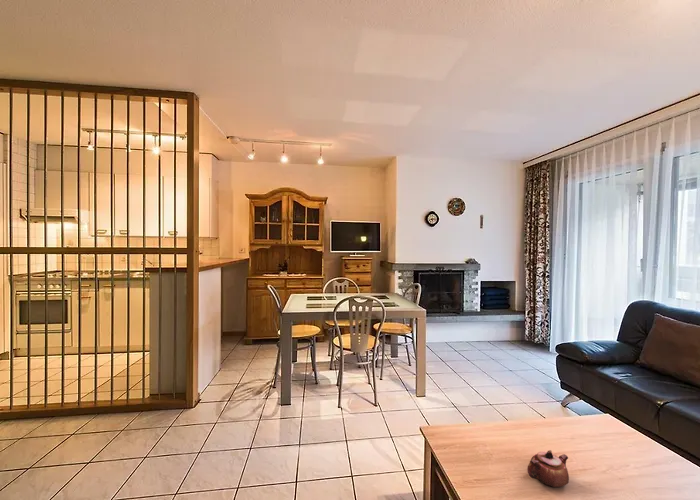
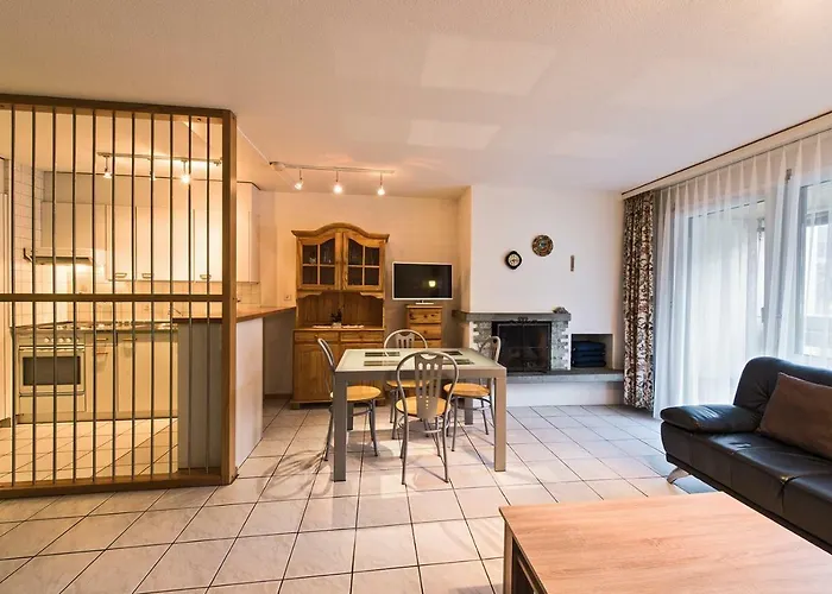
- teapot (547, 464)
